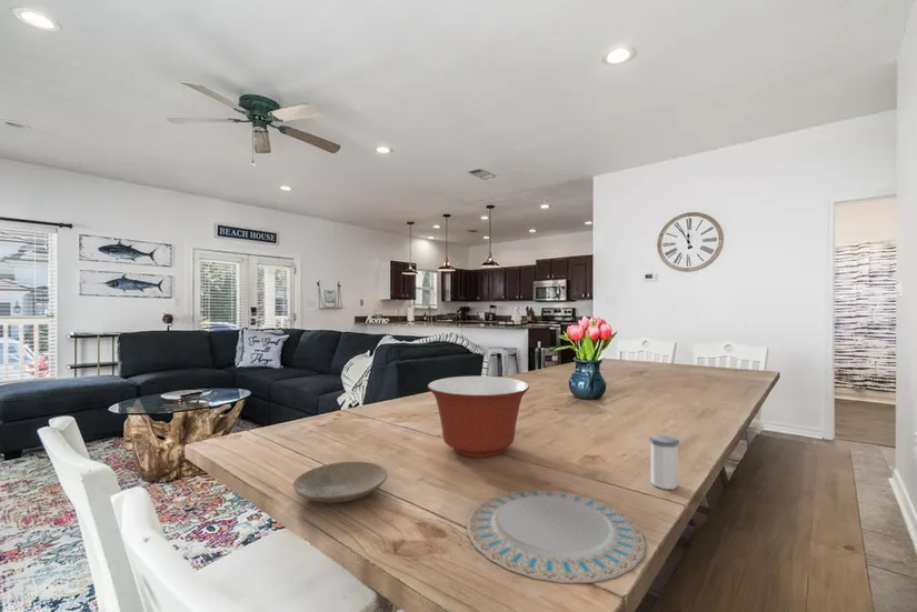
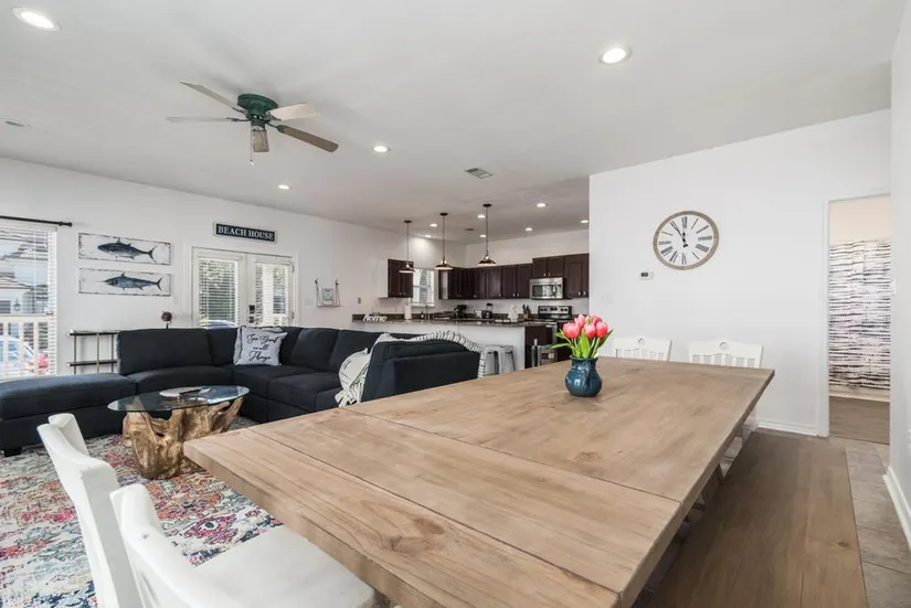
- plate (341, 484)
- mixing bowl (478, 415)
- salt shaker (664, 461)
- chinaware (551, 523)
